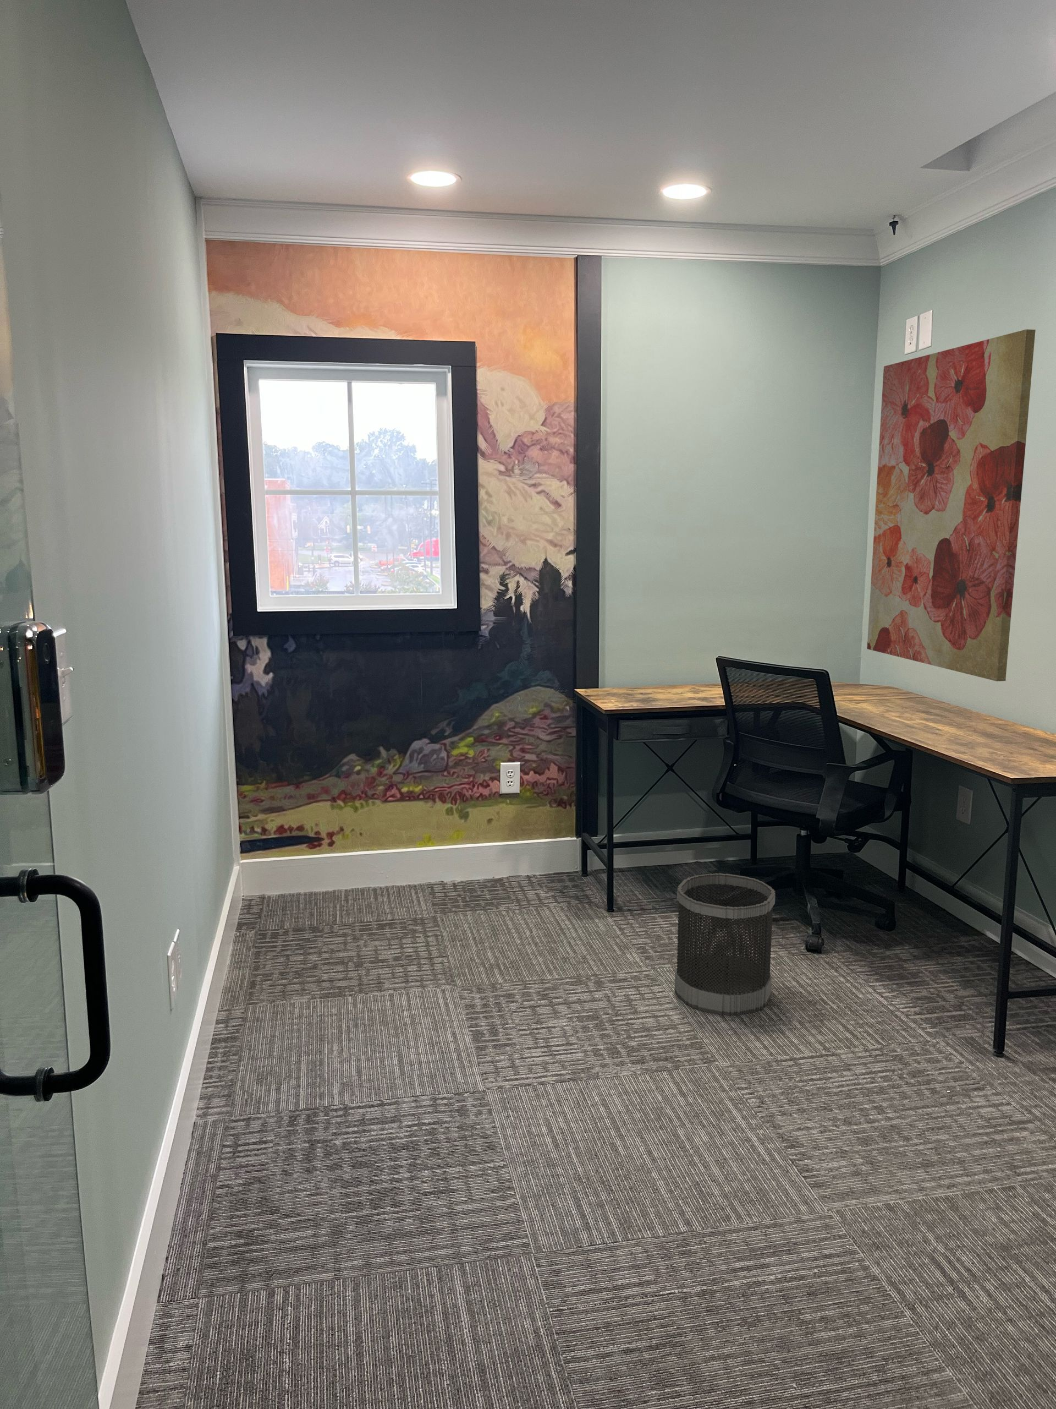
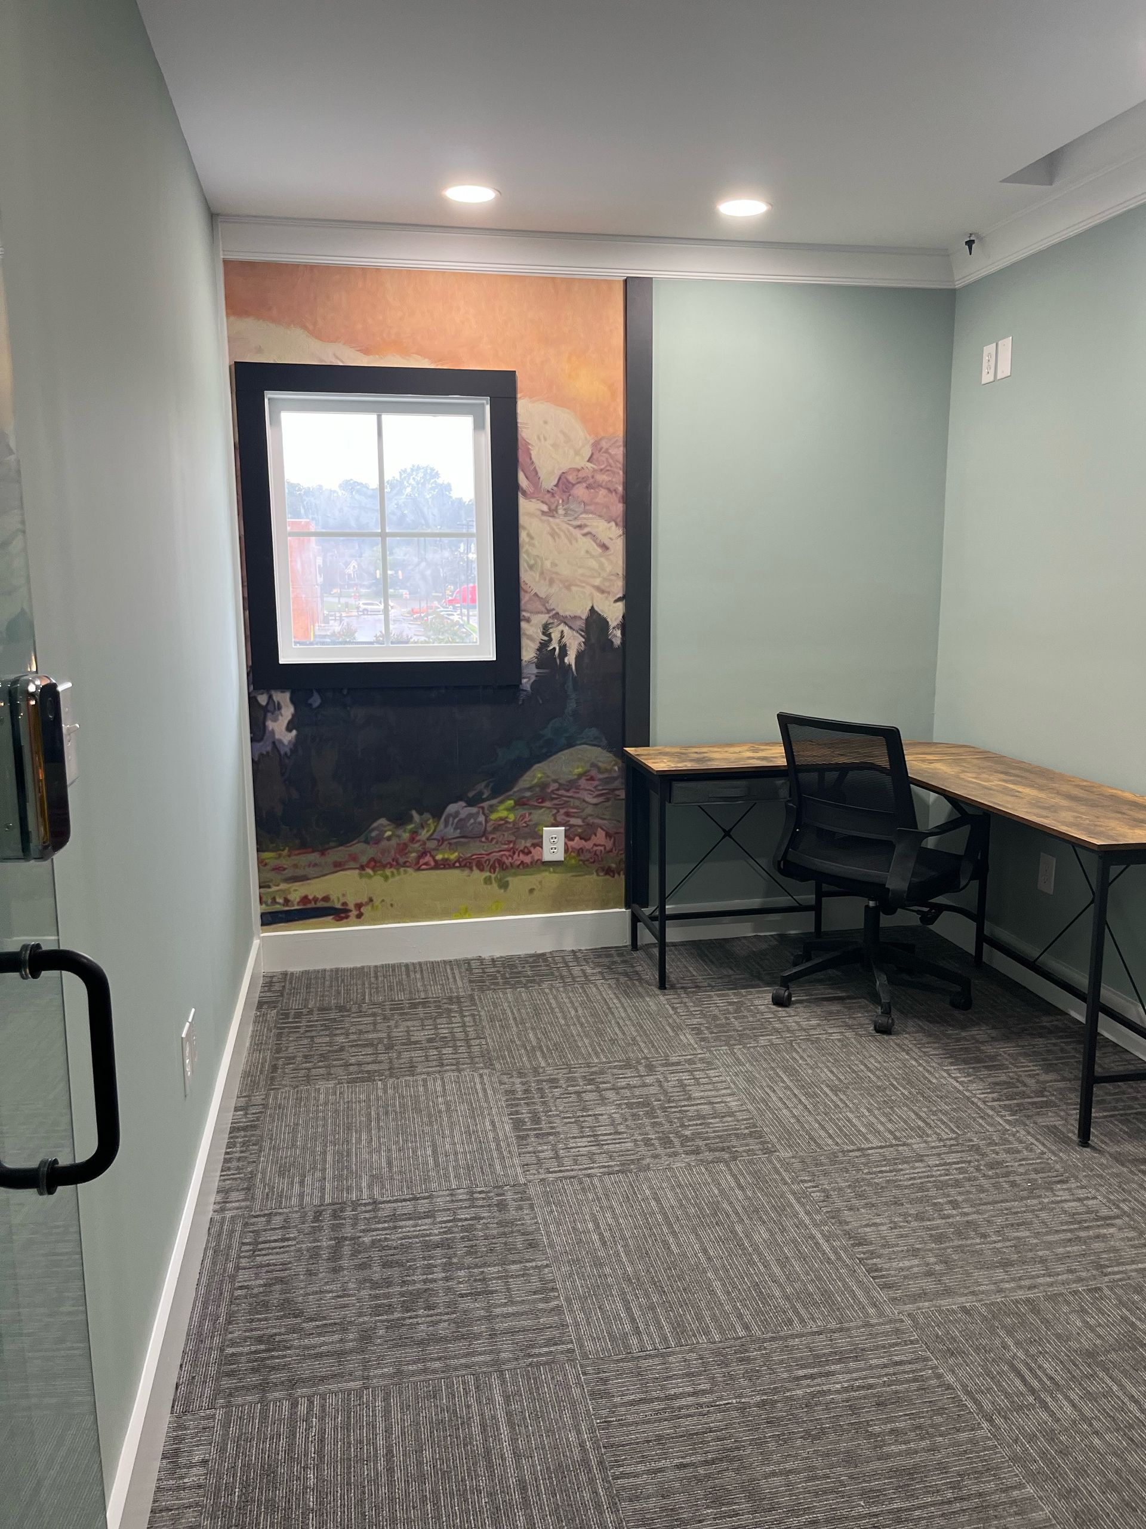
- wastebasket (724, 942)
- wall art (940, 510)
